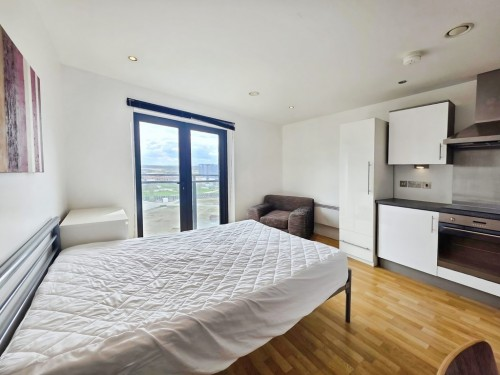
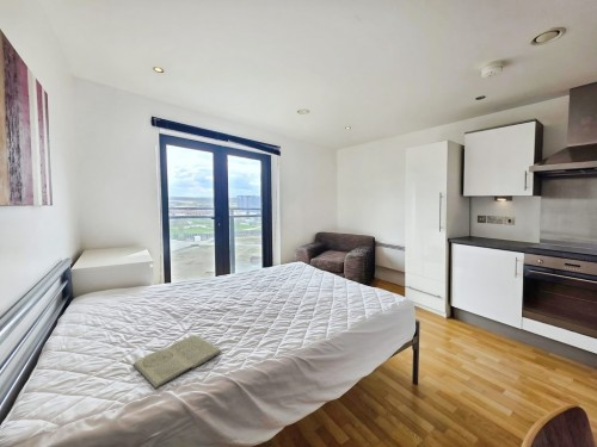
+ book (178, 356)
